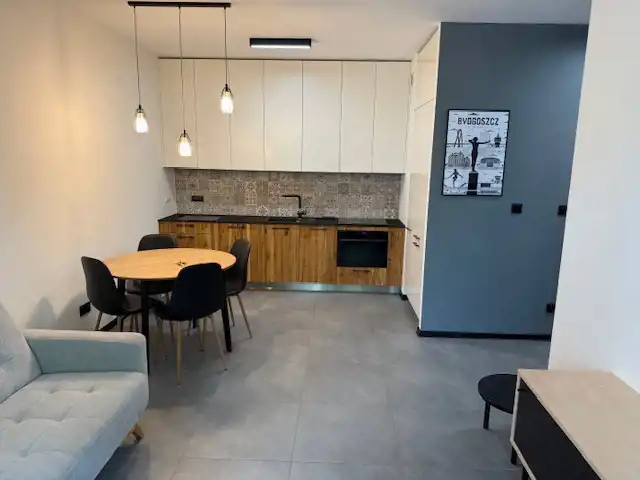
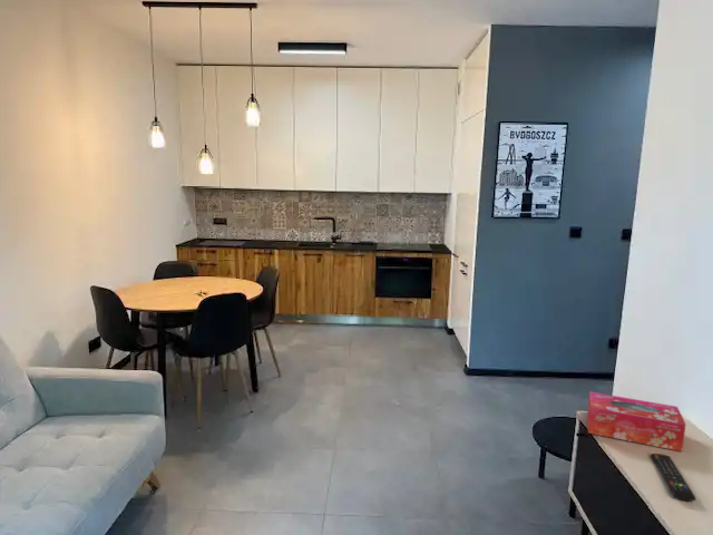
+ remote control (671, 475)
+ tissue box (632, 419)
